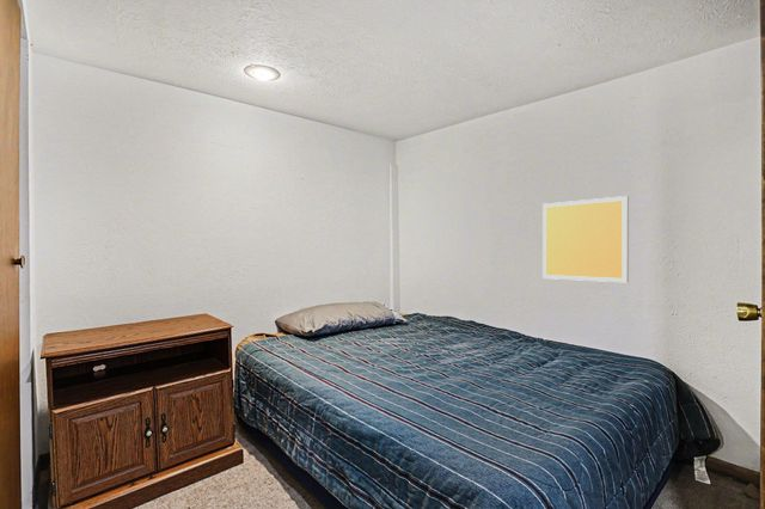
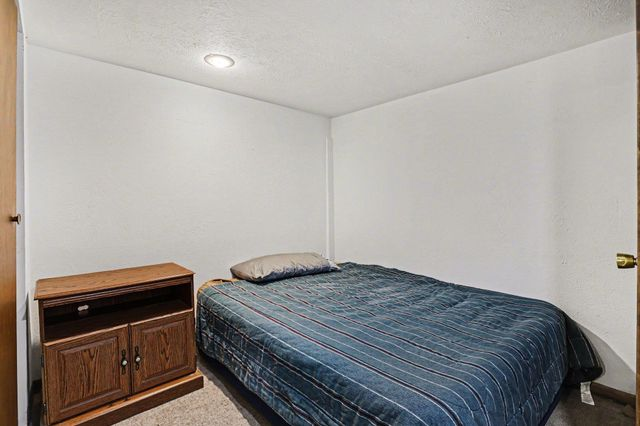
- wall art (582, 240)
